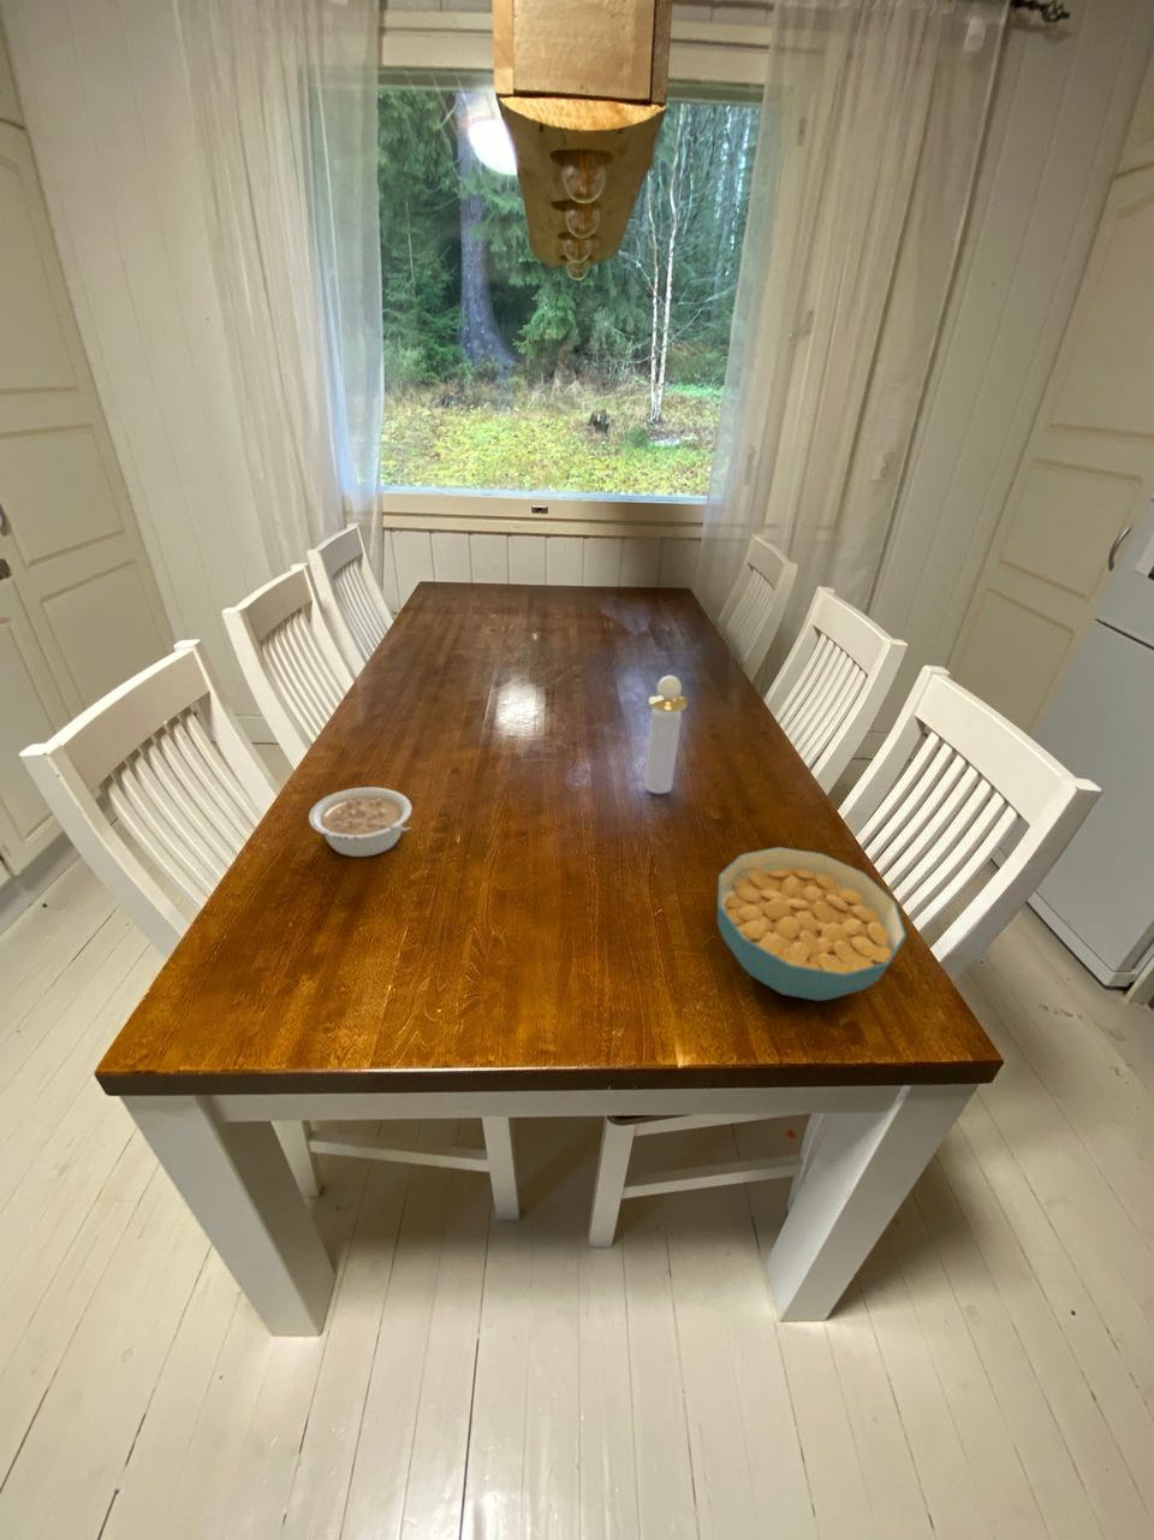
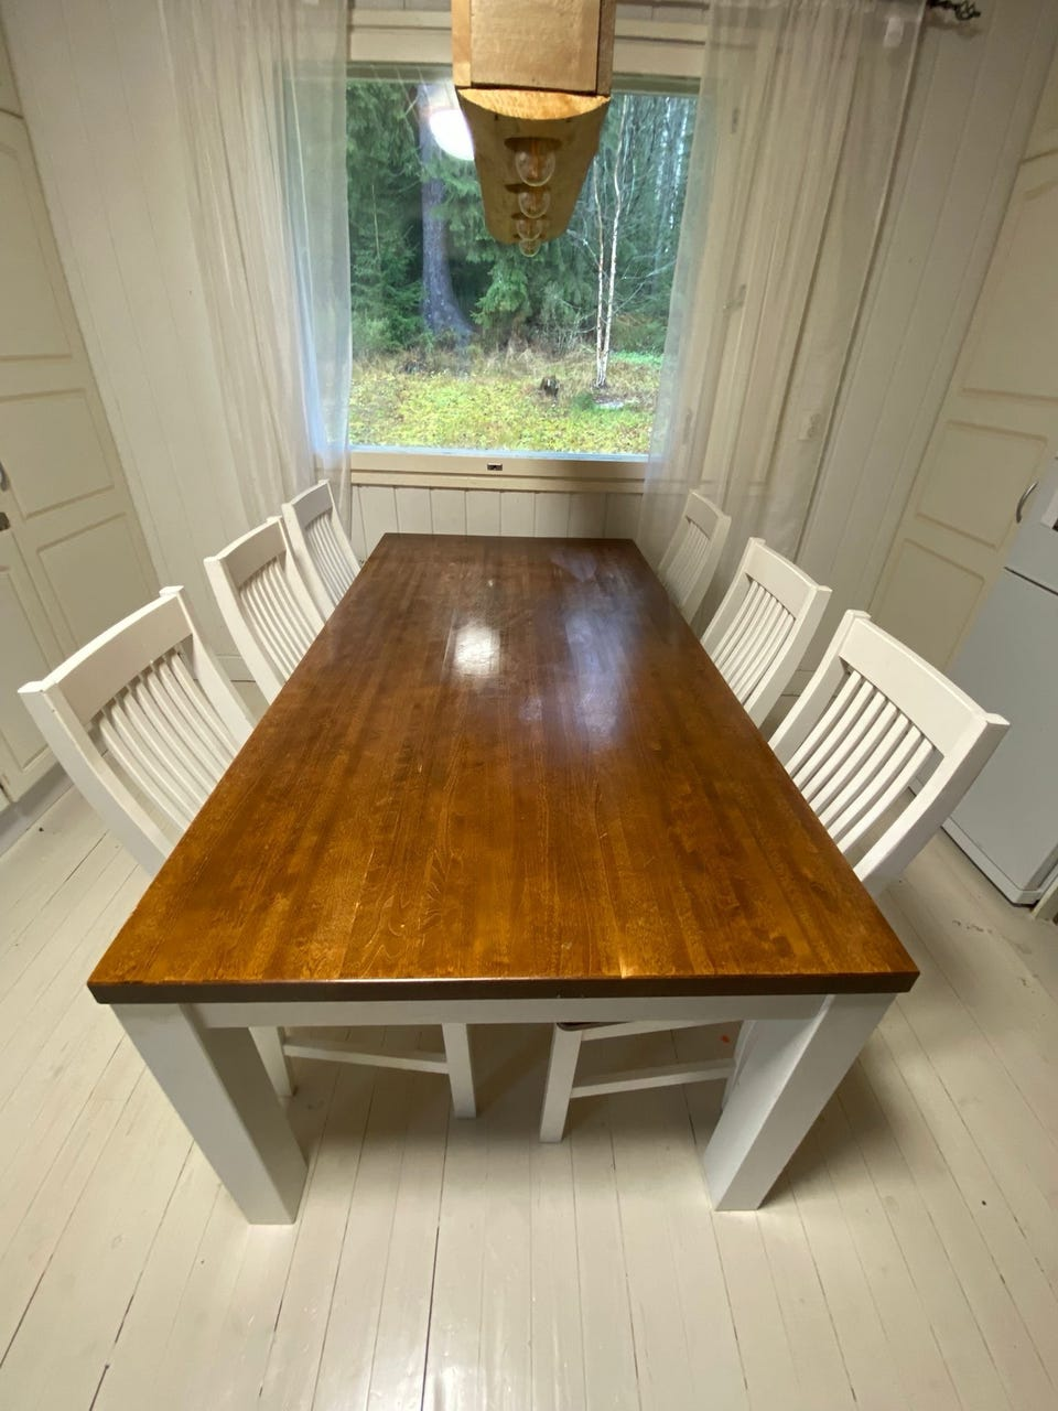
- legume (366, 822)
- cereal bowl (798, 936)
- perfume bottle (663, 735)
